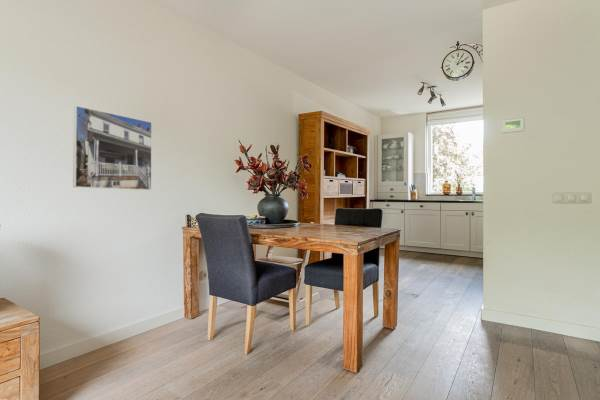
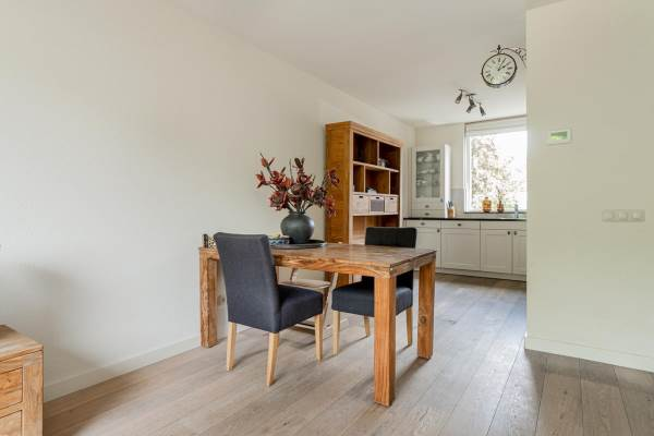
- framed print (116, 151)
